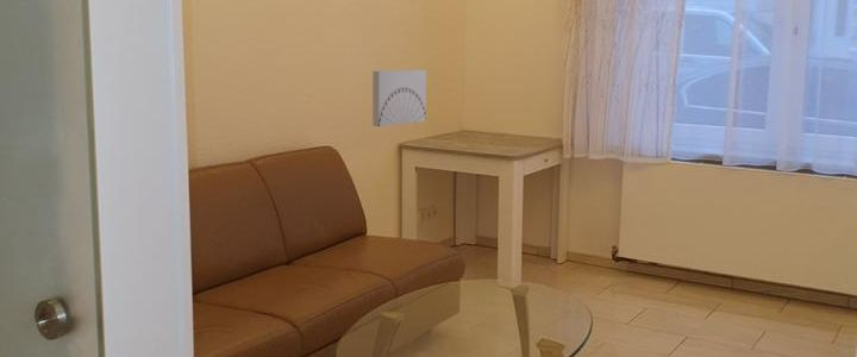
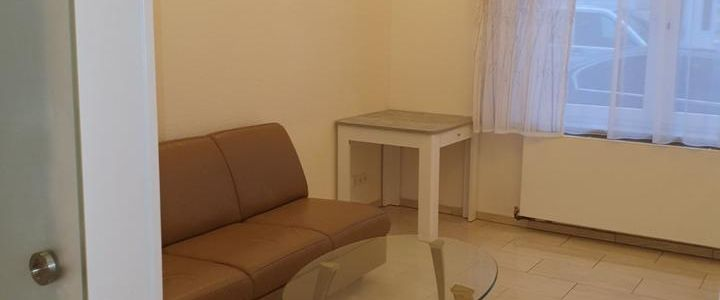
- wall art (400, 96)
